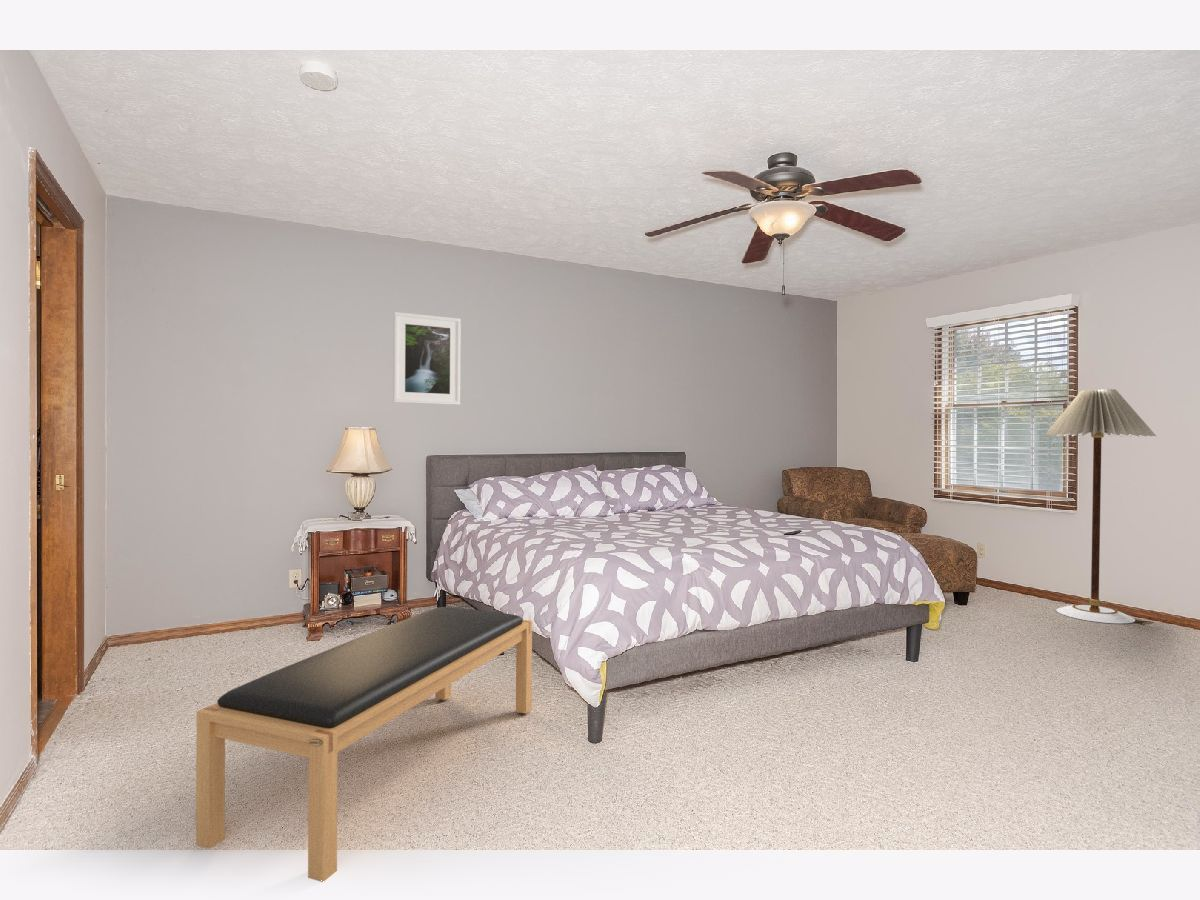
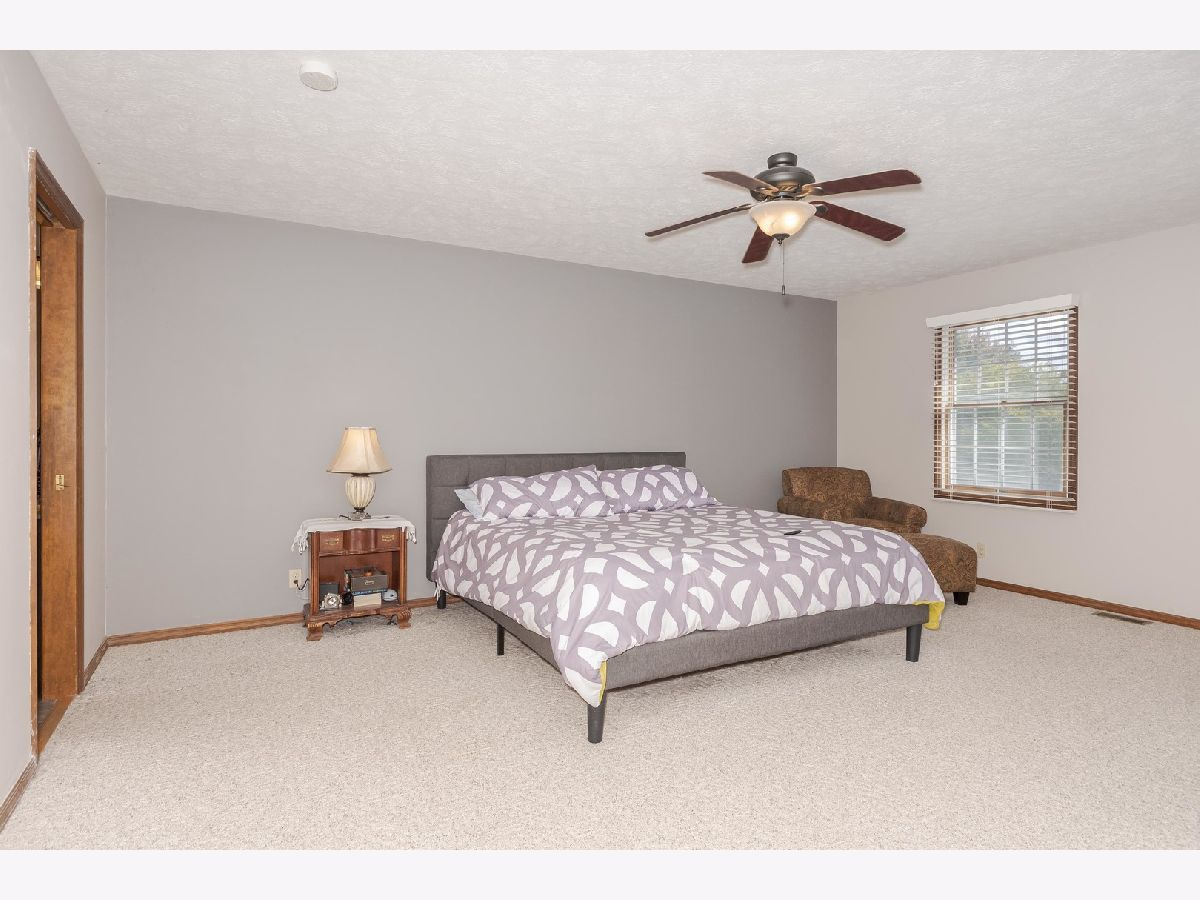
- bench (398, 703)
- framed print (427, 359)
- floor lamp (1096, 502)
